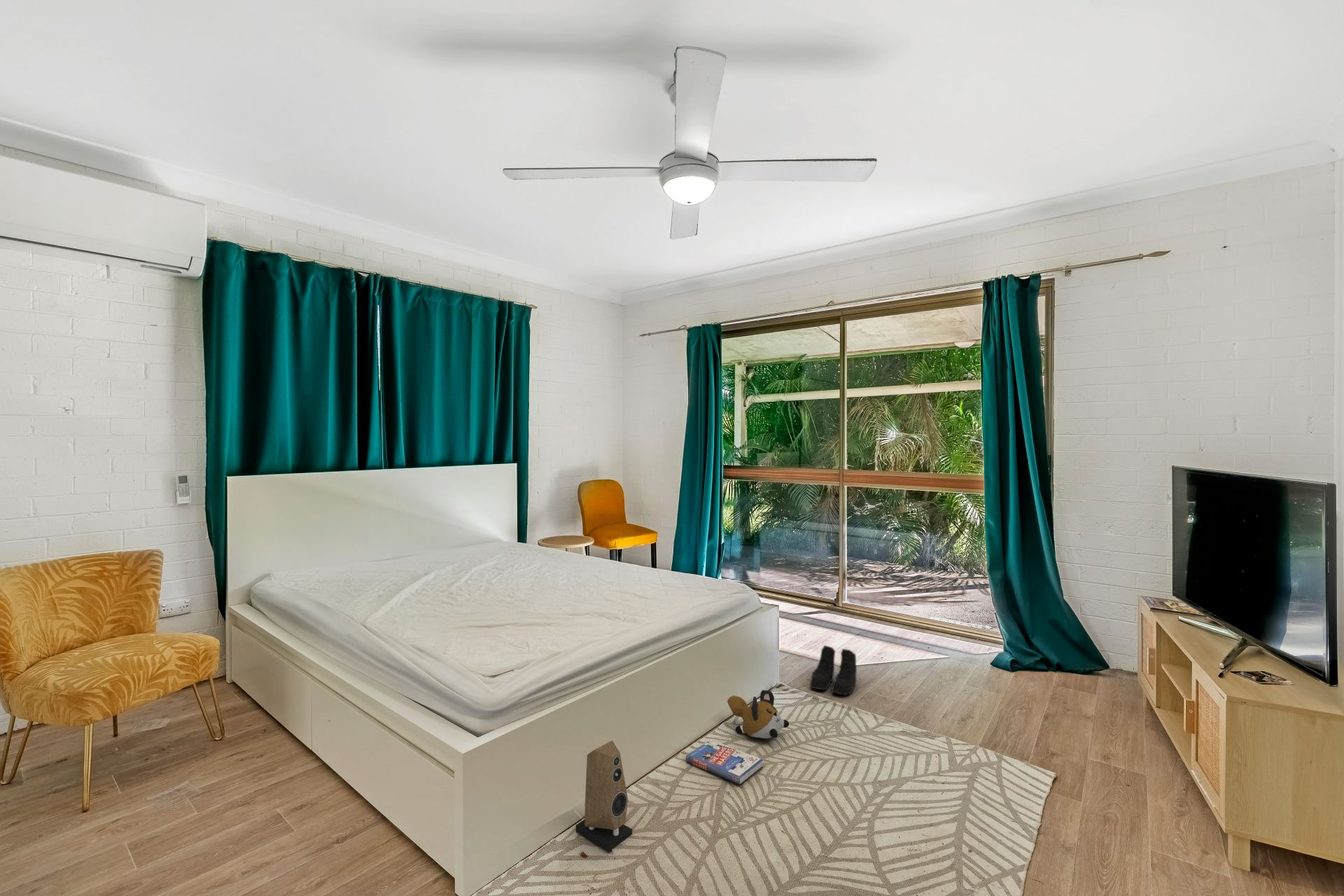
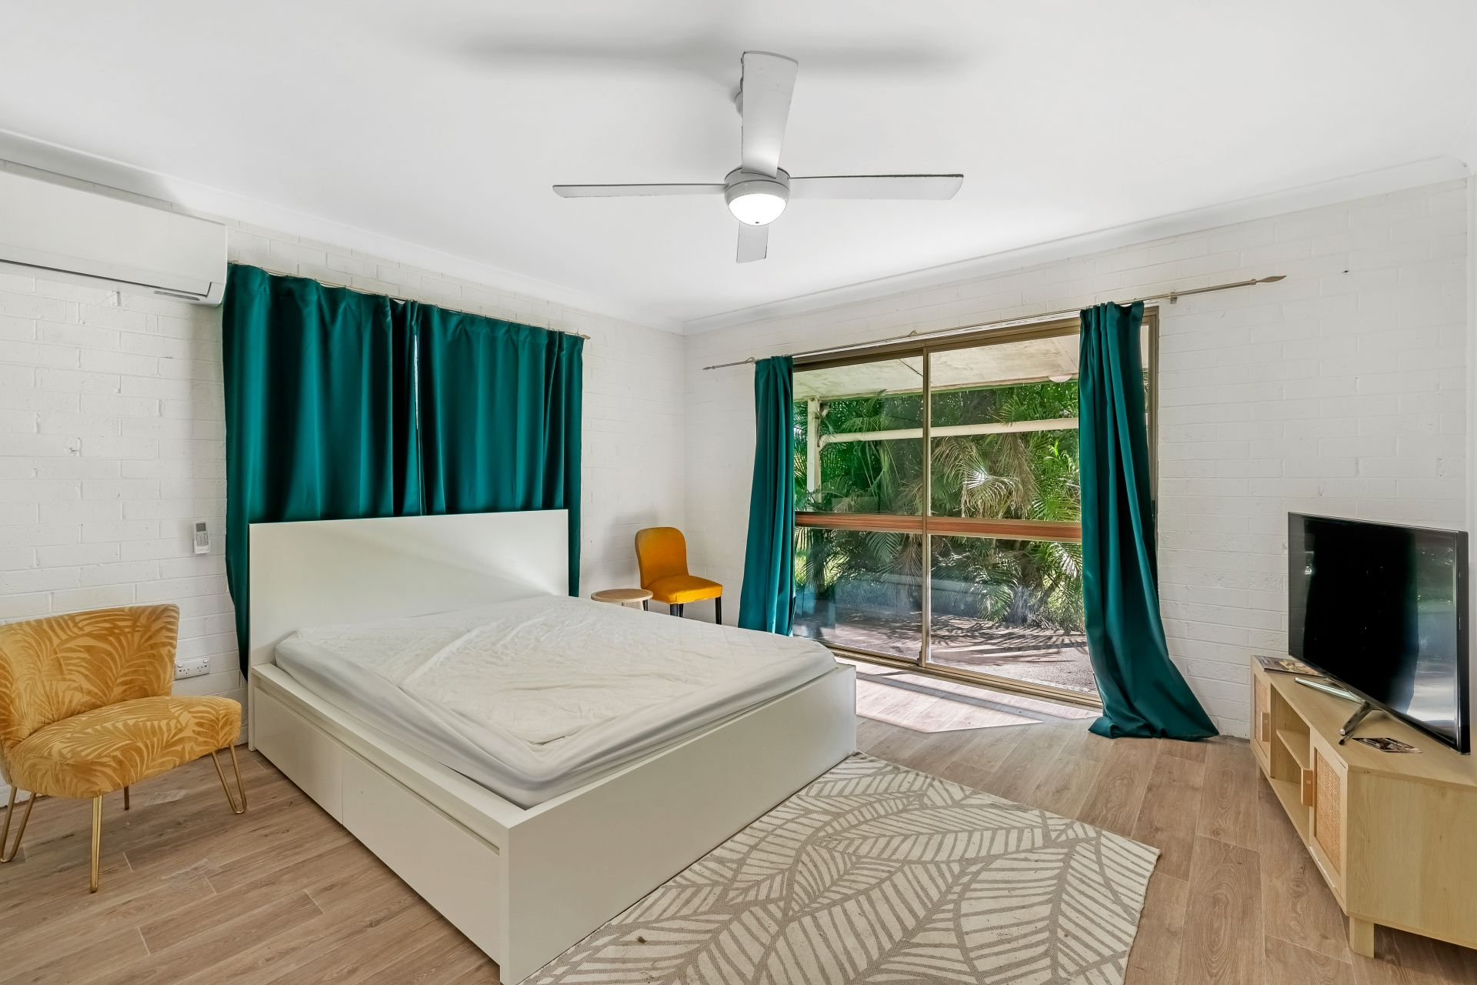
- book (724, 761)
- plush toy (754, 712)
- boots (834, 668)
- speaker (604, 790)
